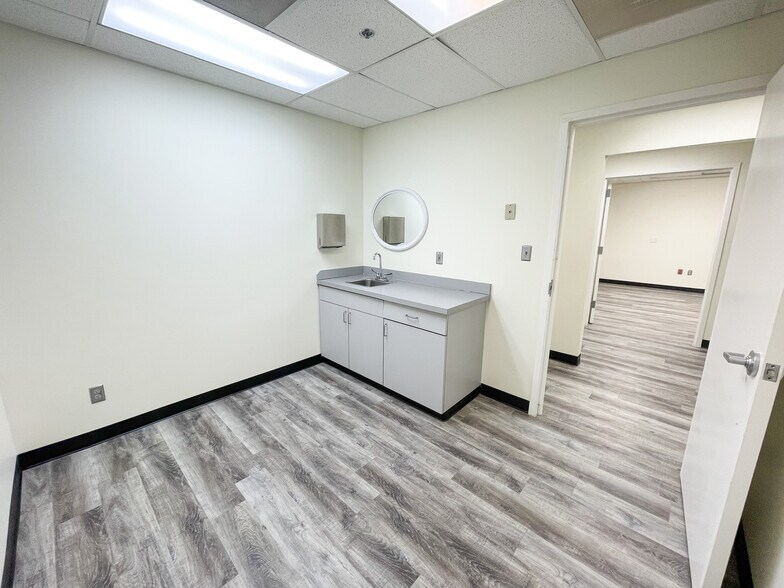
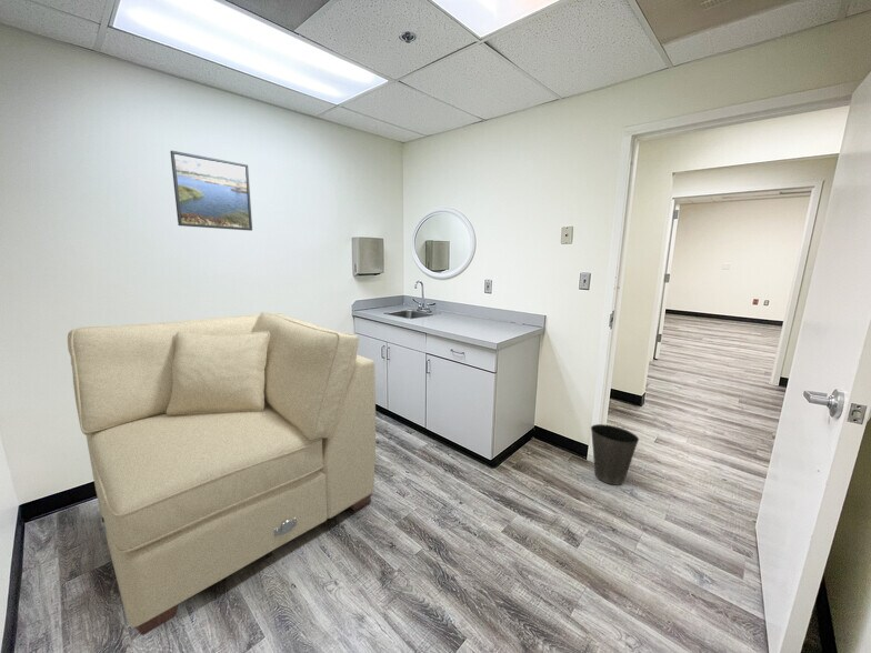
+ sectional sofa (230, 418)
+ waste basket (611, 454)
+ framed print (214, 193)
